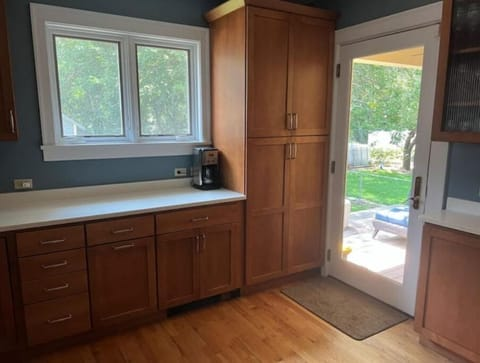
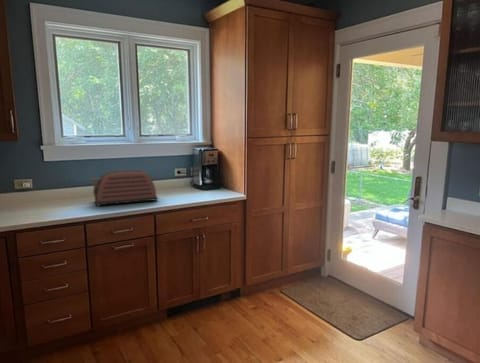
+ toaster (123, 186)
